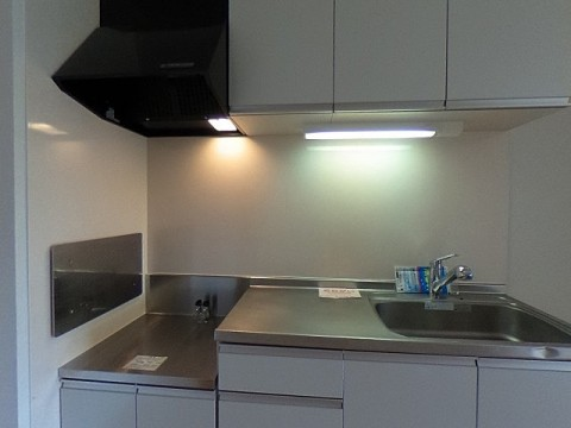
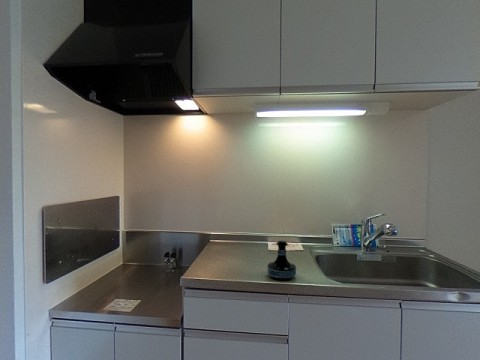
+ tequila bottle (281, 258)
